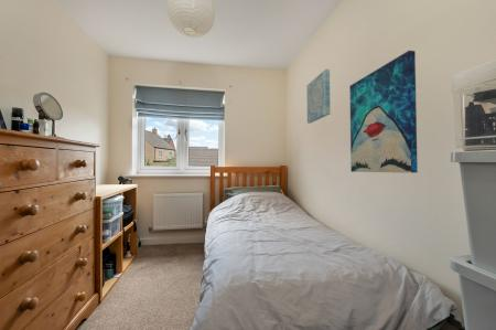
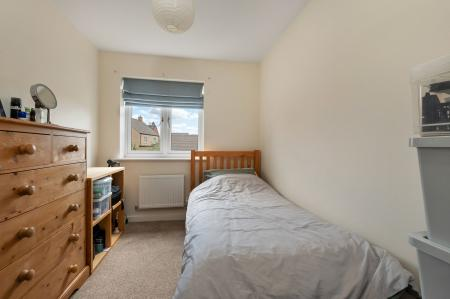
- wall art (377, 121)
- wall art (317, 98)
